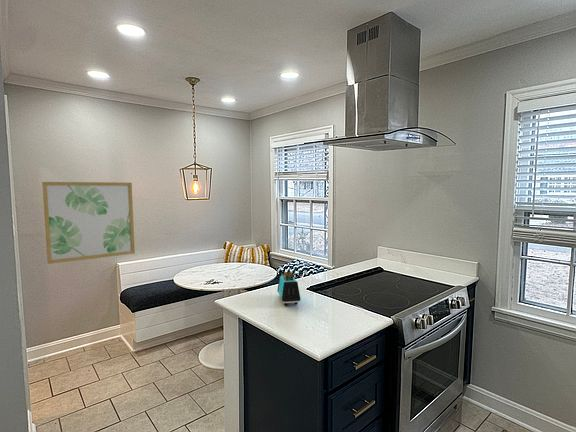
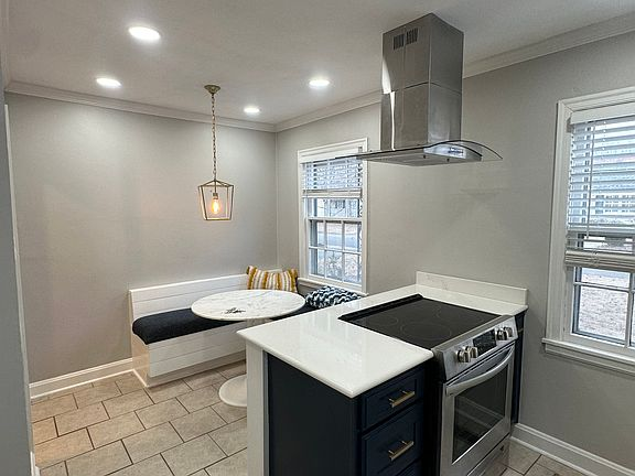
- wall art (92, 220)
- toaster (288, 286)
